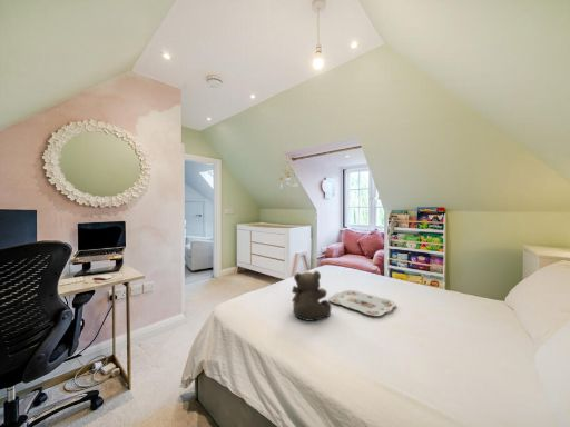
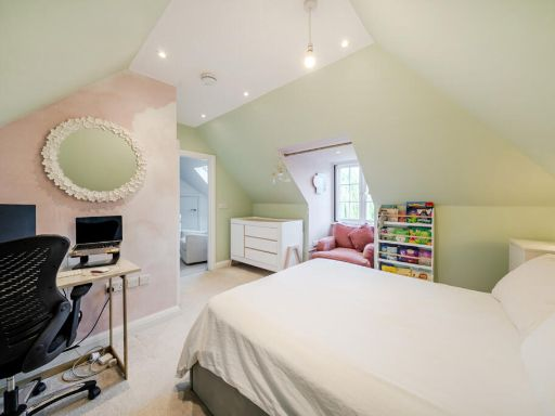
- serving tray (361, 301)
- teddy bear (311, 292)
